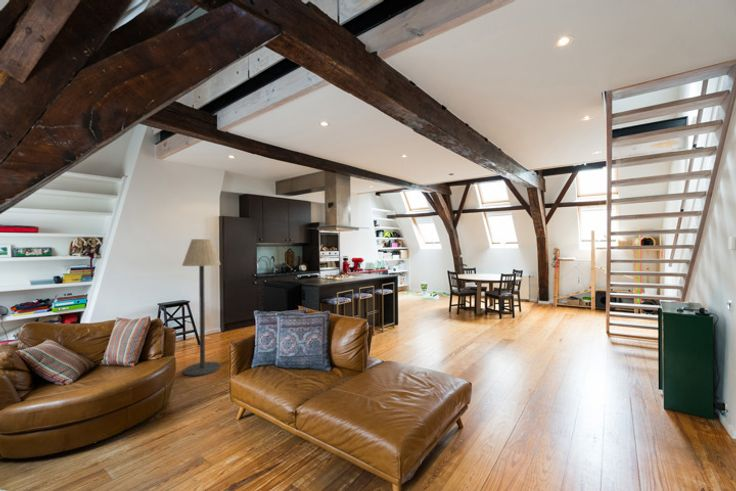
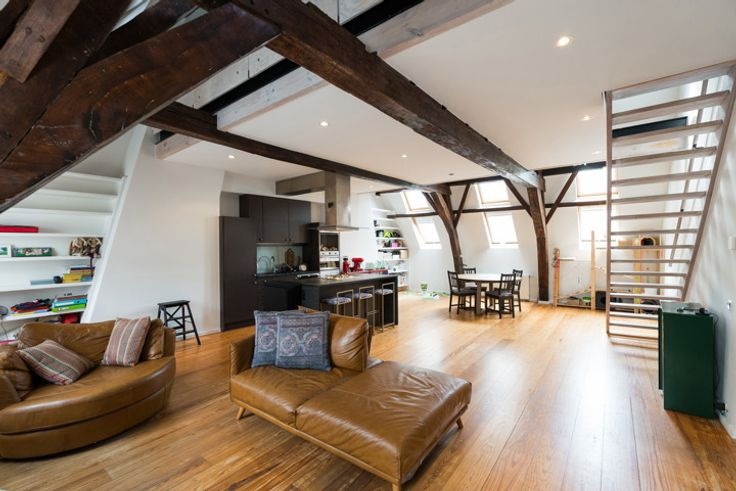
- floor lamp (202, 304)
